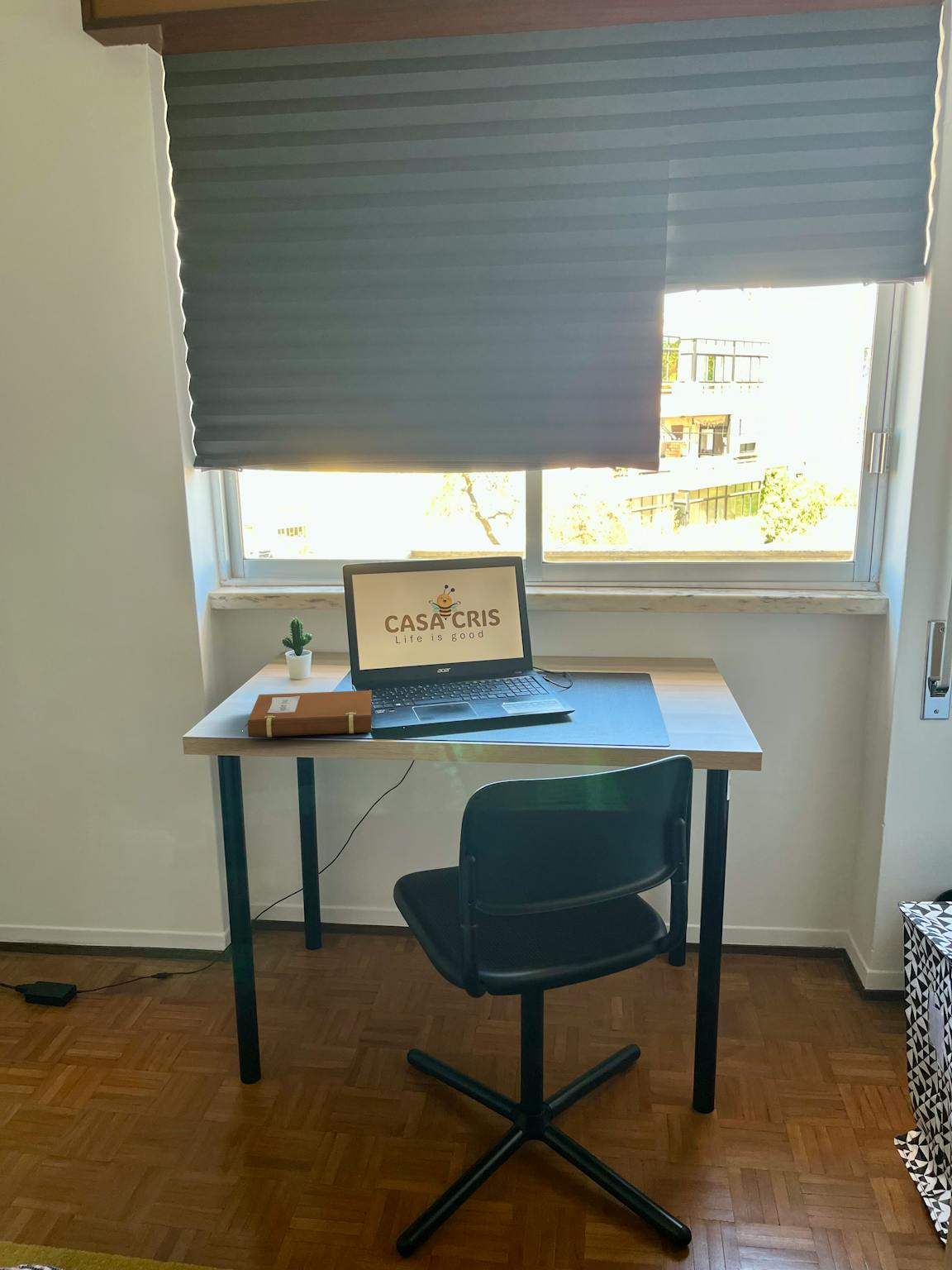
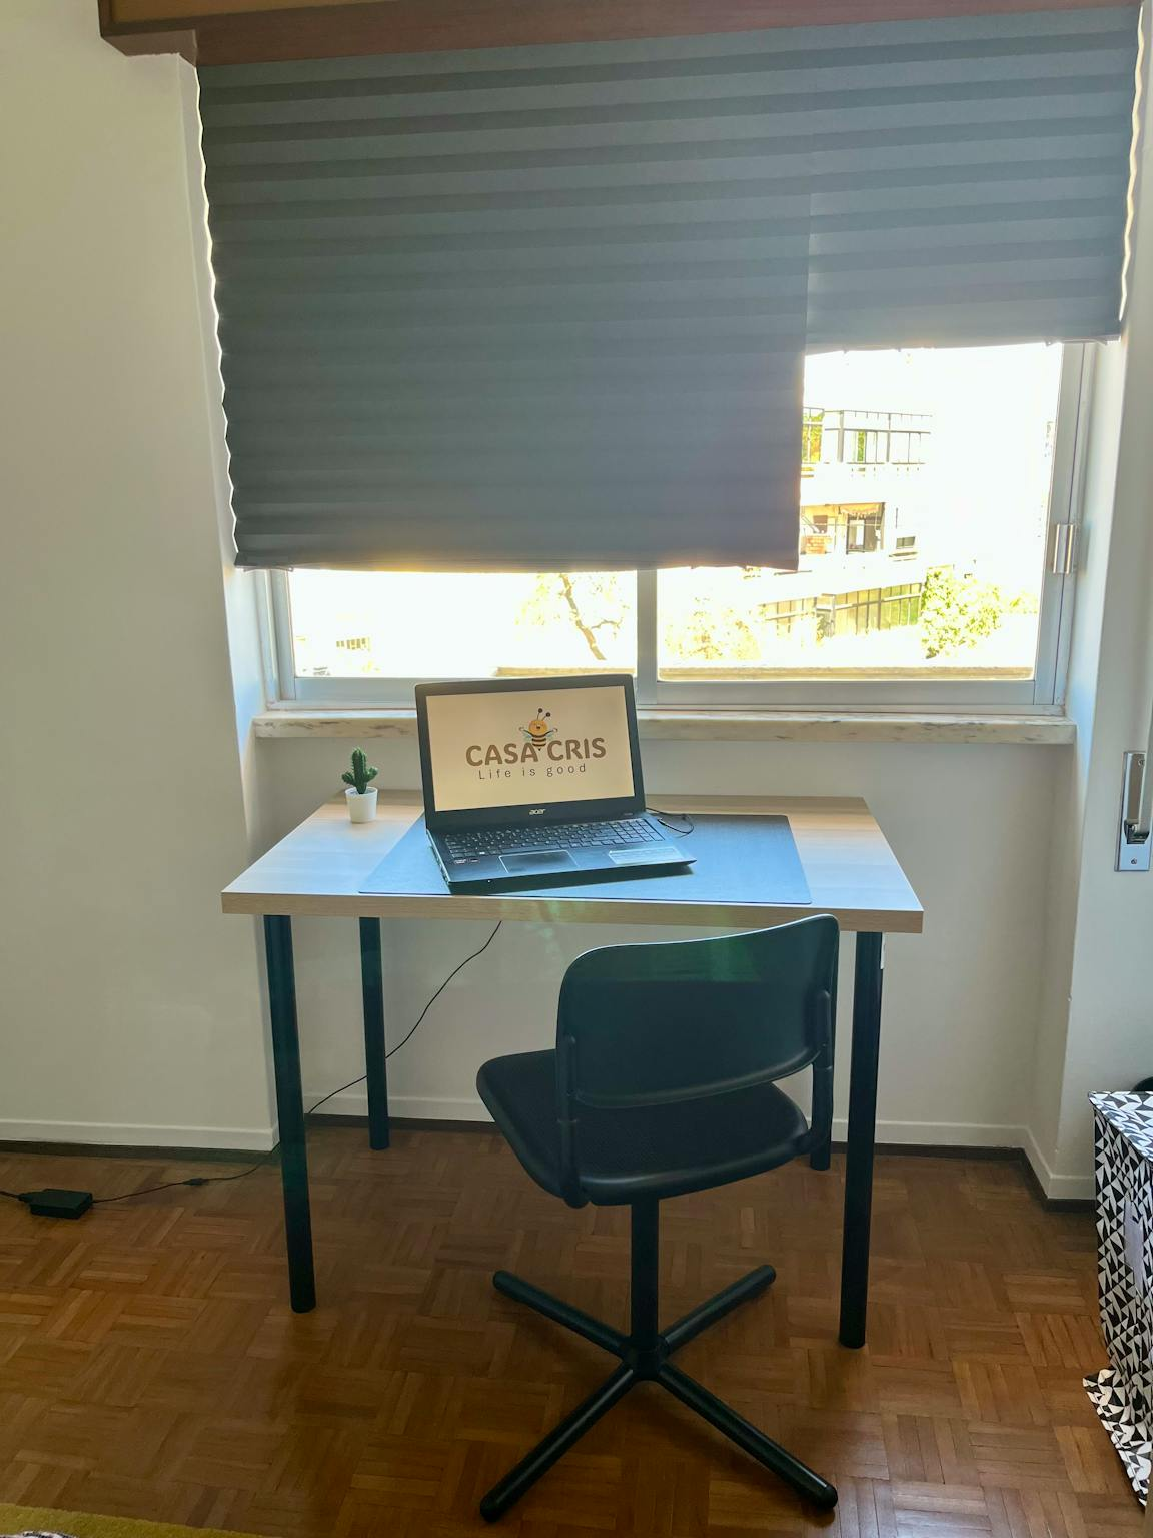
- notebook (309, 714)
